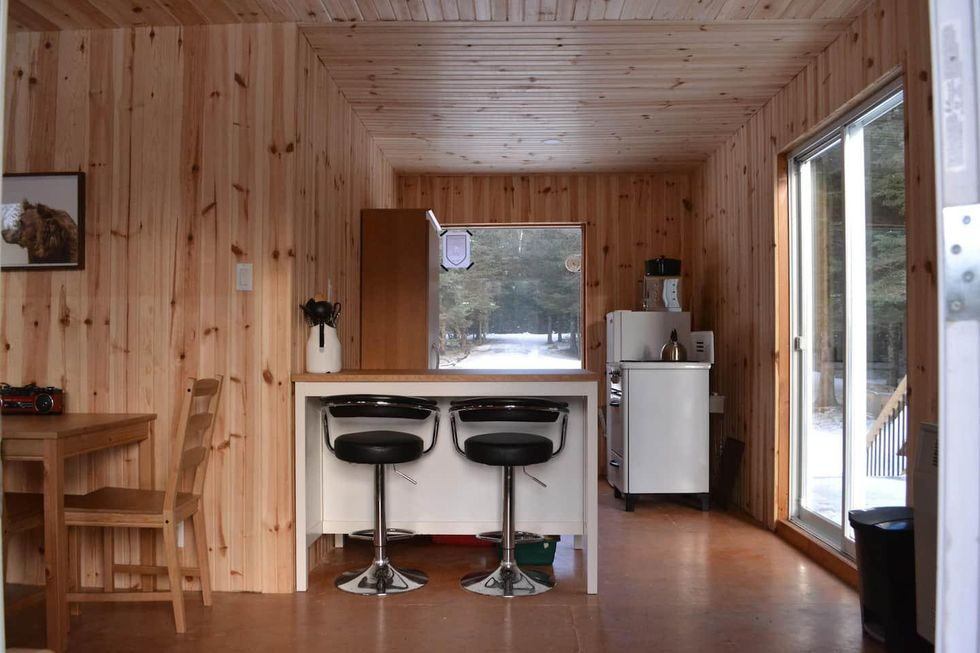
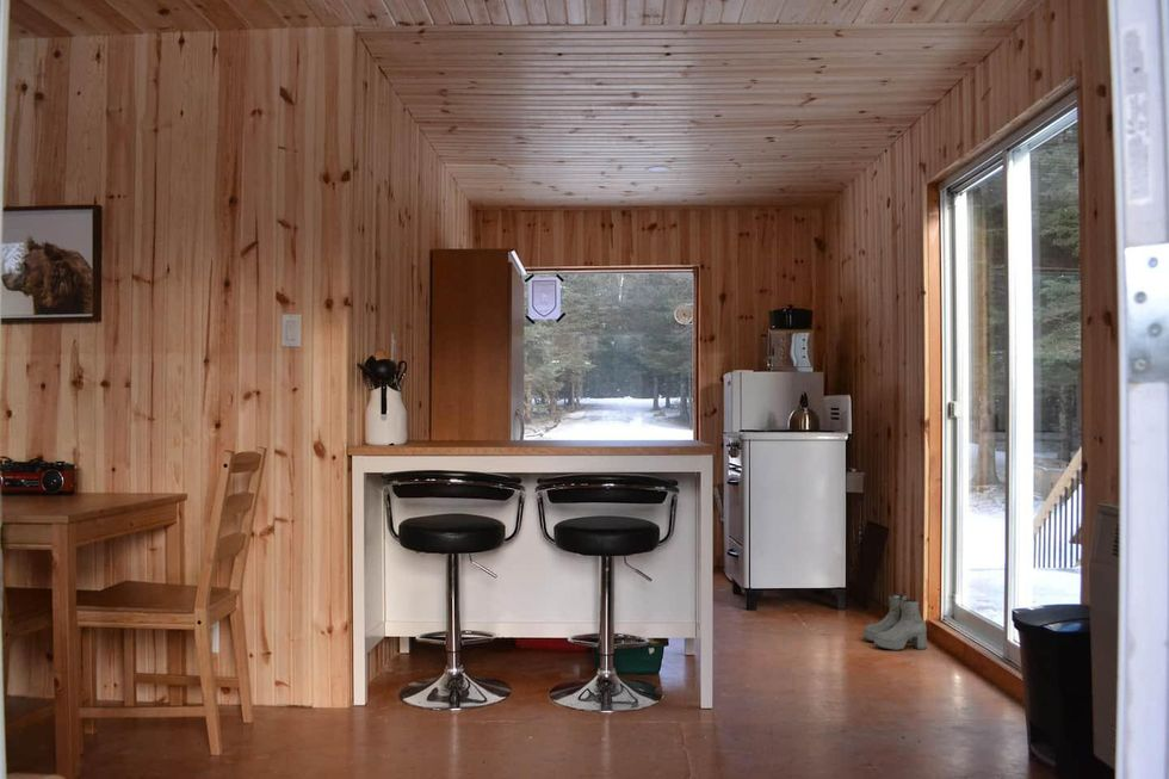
+ boots (893, 620)
